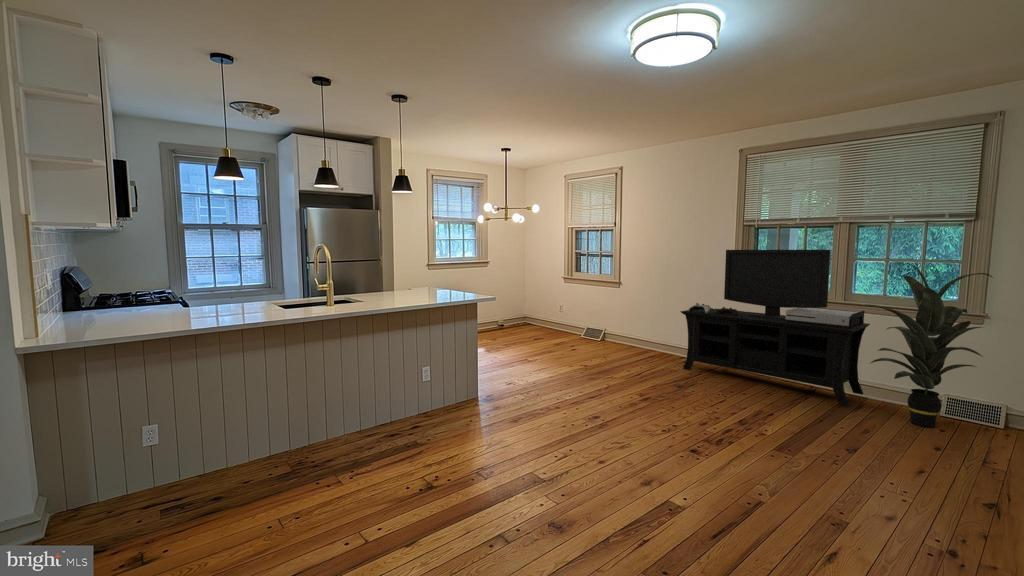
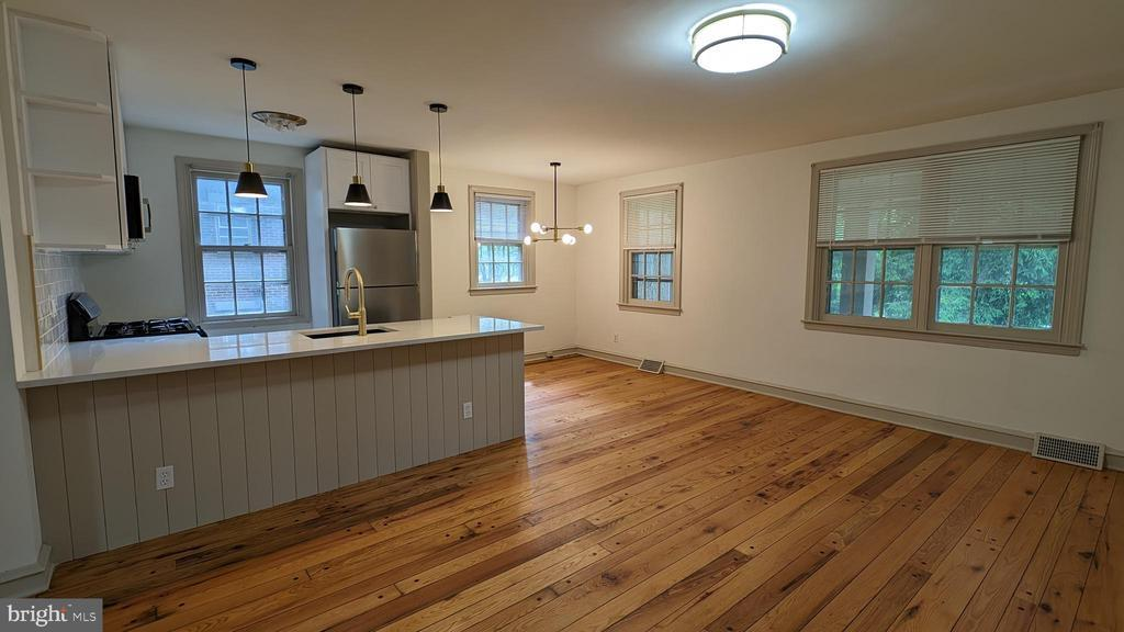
- indoor plant (921, 343)
- media console (766, 316)
